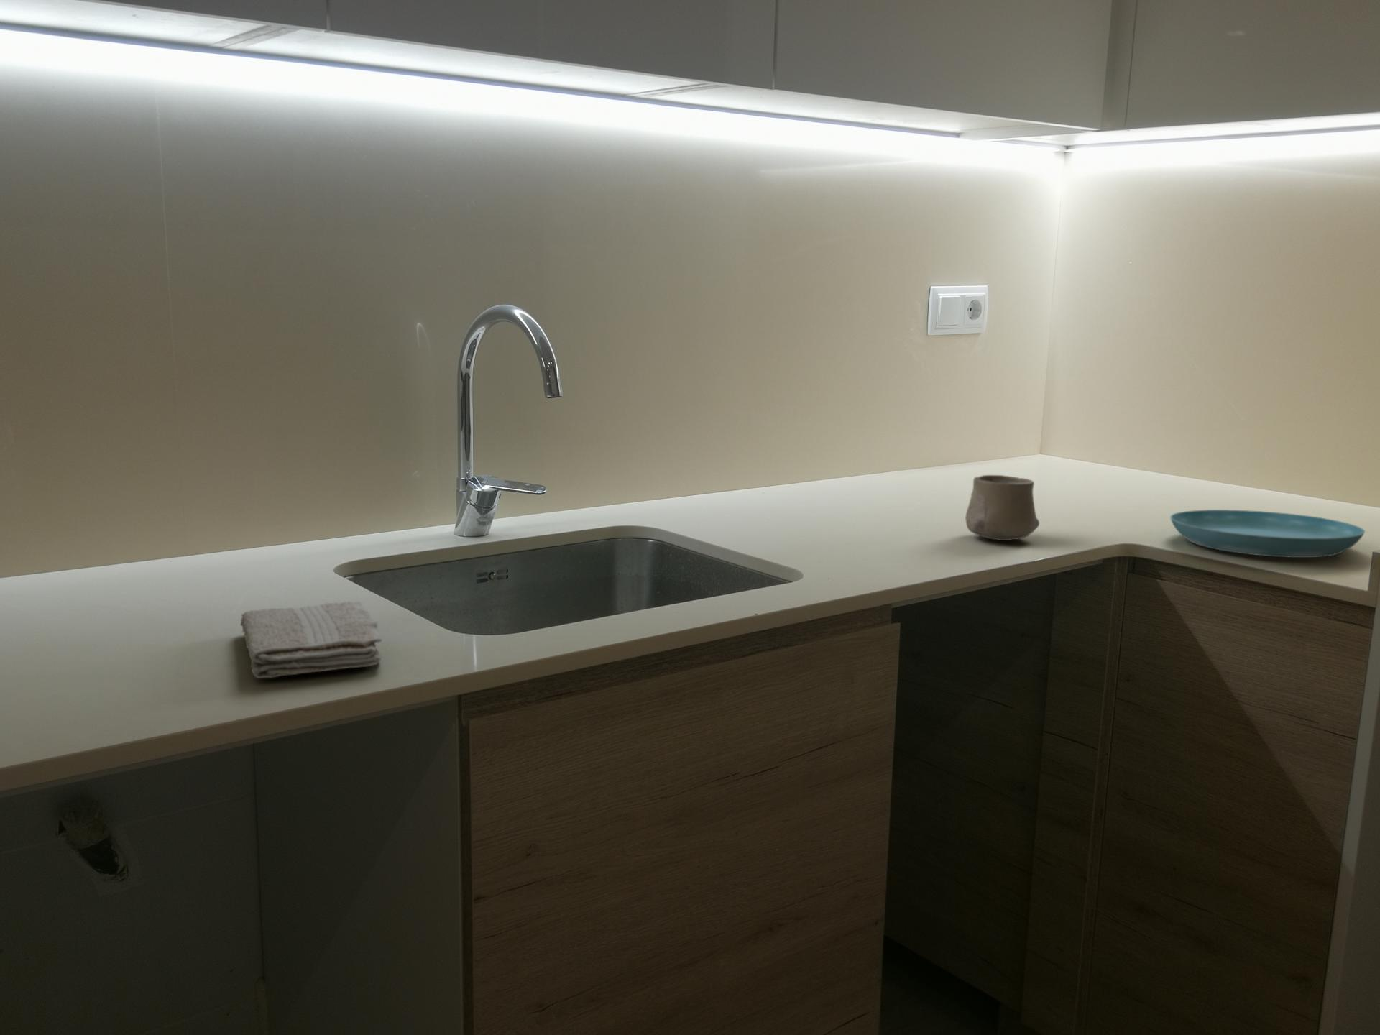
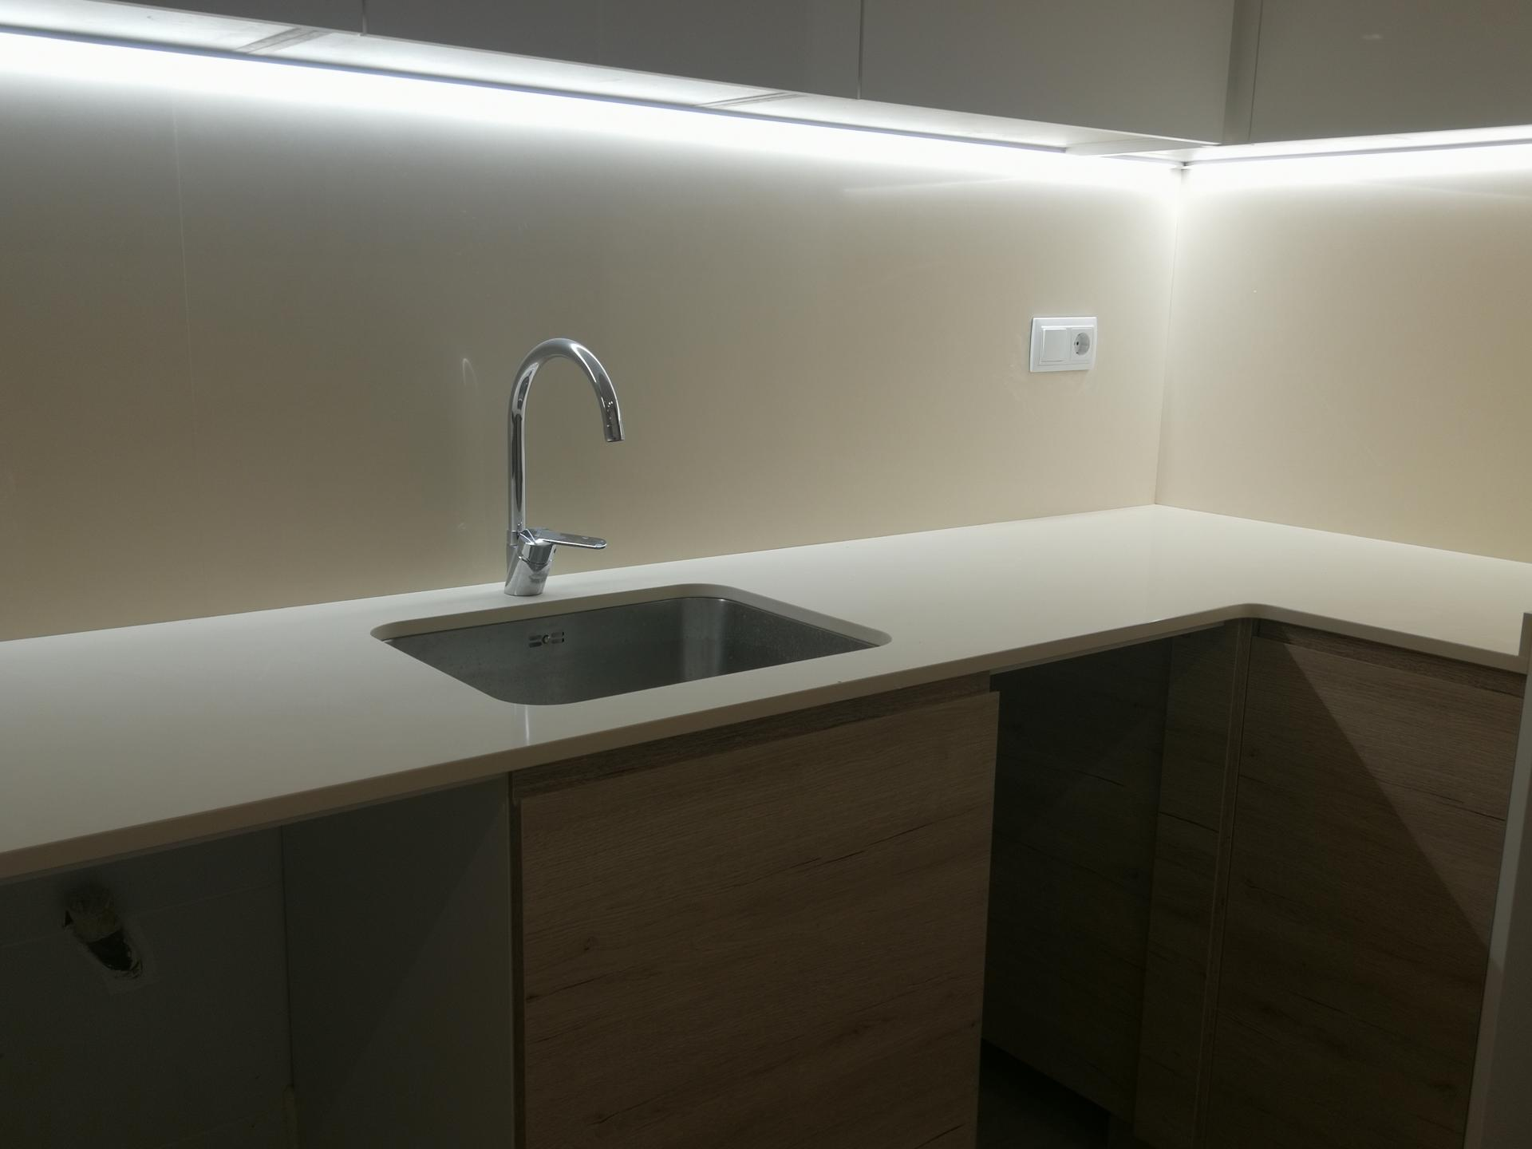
- saucer (1263, 534)
- cup (1001, 508)
- washcloth (309, 634)
